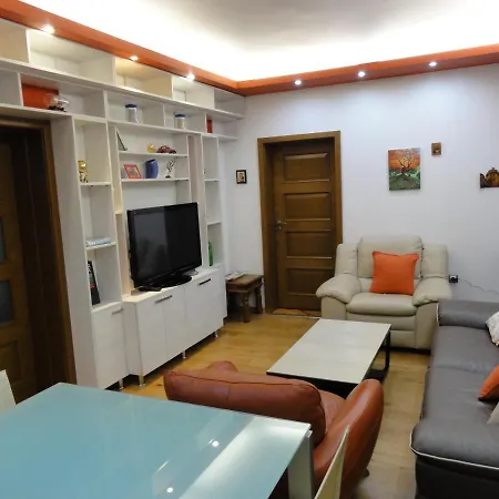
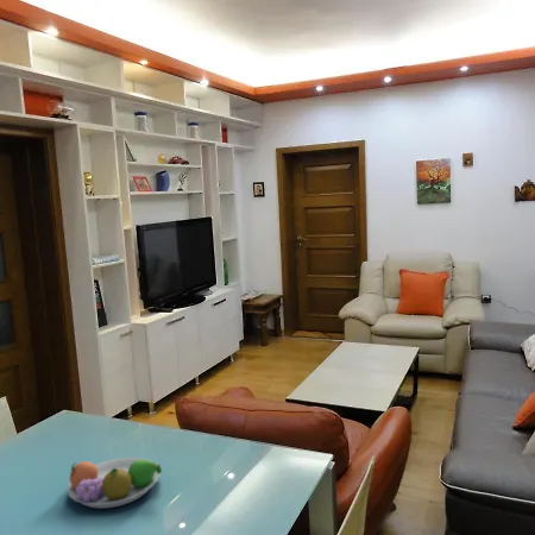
+ fruit bowl (117, 471)
